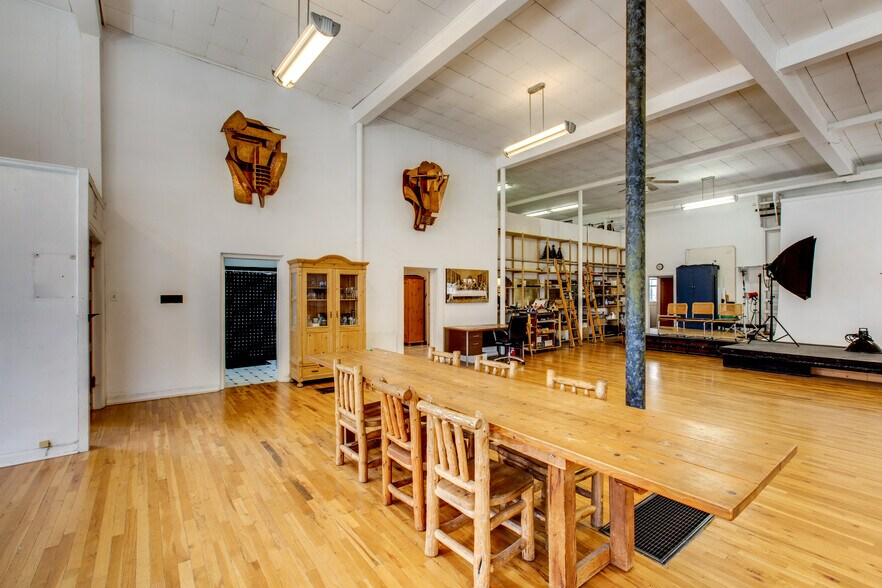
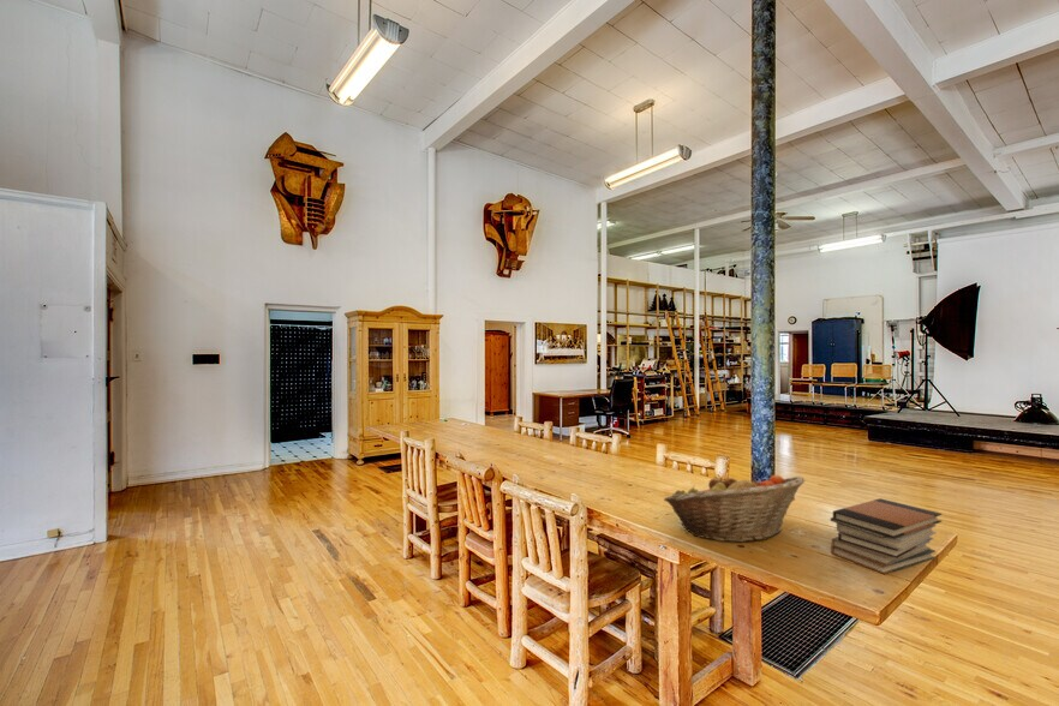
+ fruit basket (734, 499)
+ book stack (885, 533)
